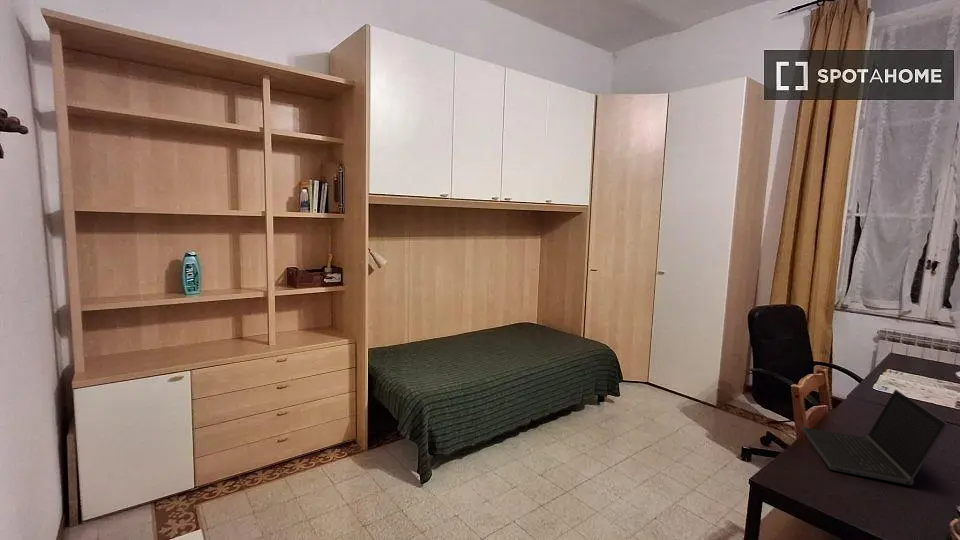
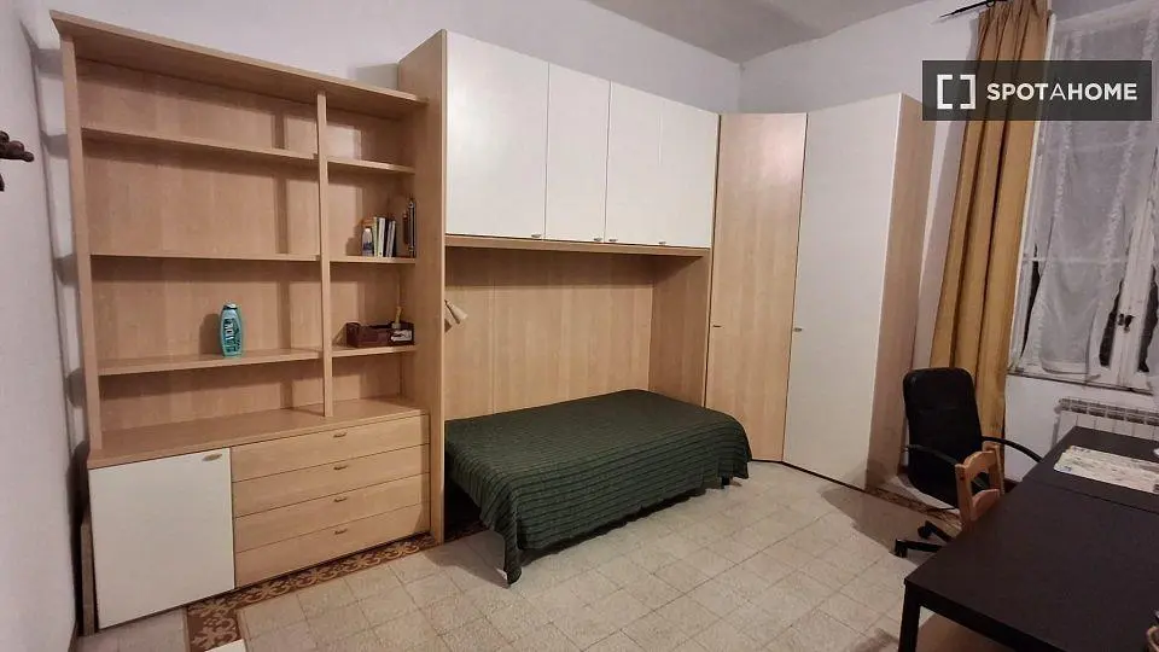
- laptop computer (869, 432)
